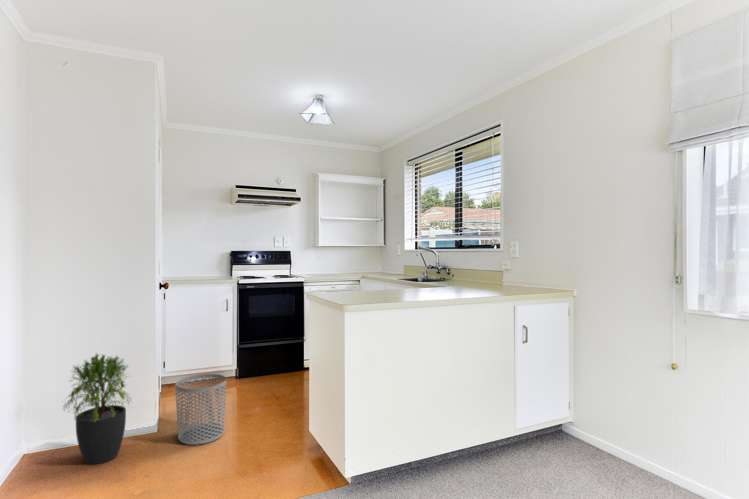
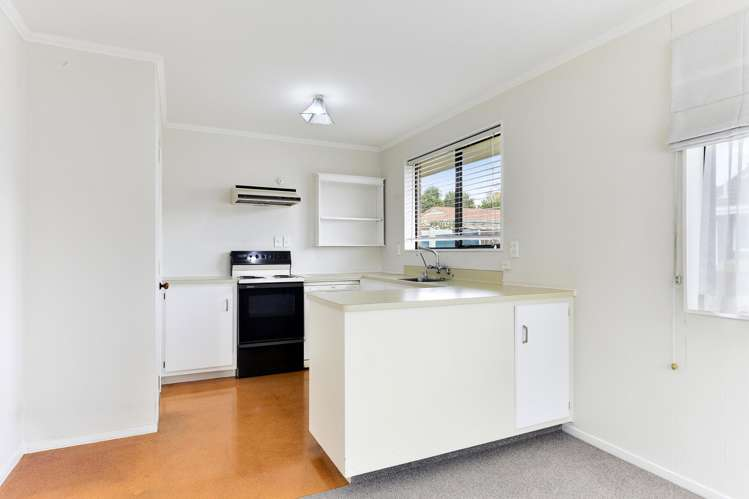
- potted plant (97, 404)
- waste bin (201, 407)
